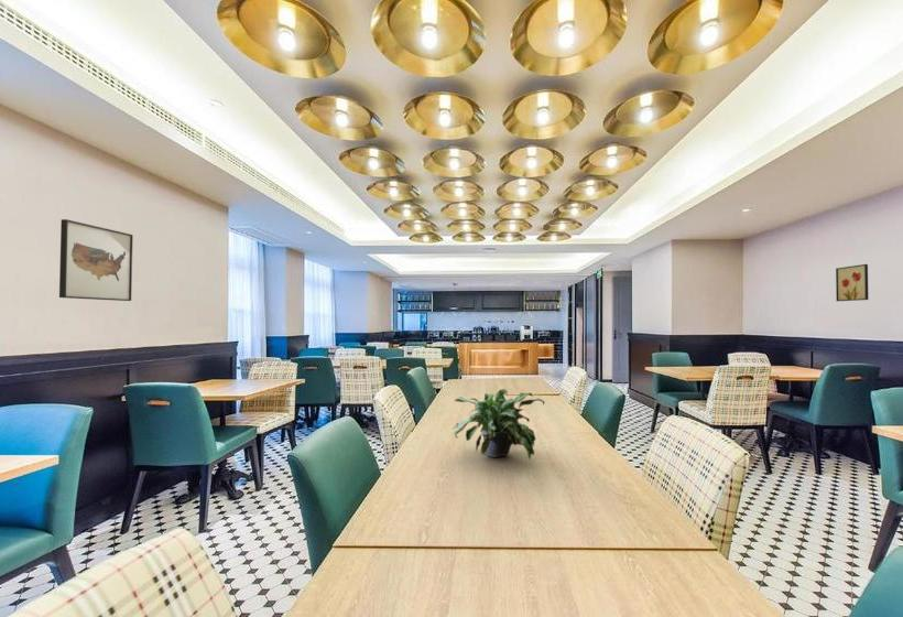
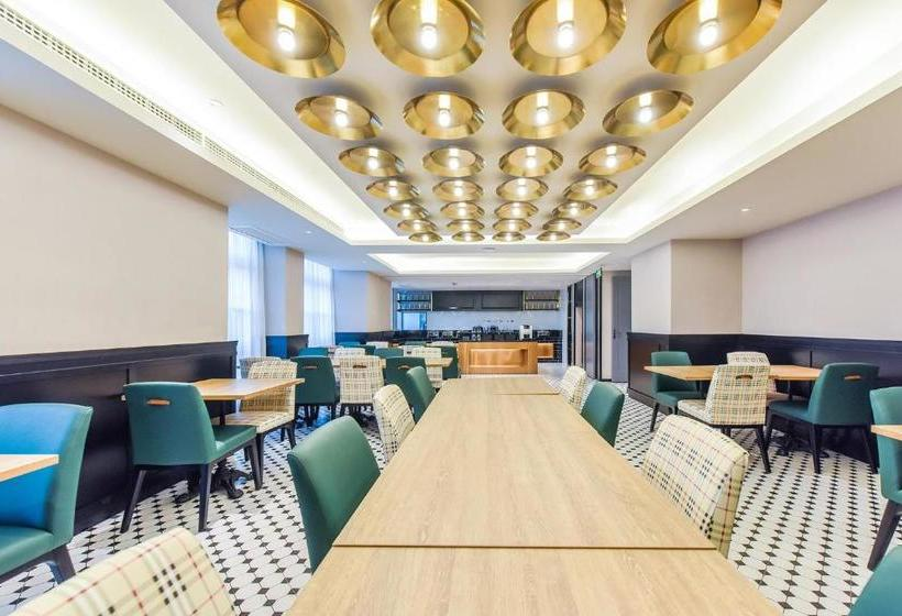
- wall art (99, 263)
- wall art (851, 283)
- potted plant (496, 420)
